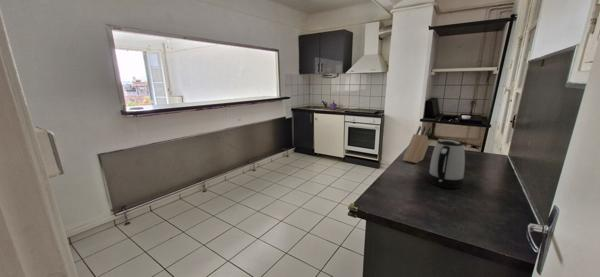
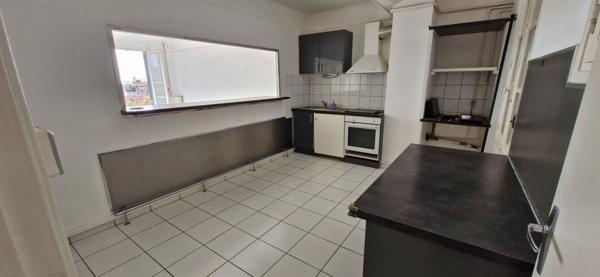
- knife block (418, 143)
- kettle (446, 163)
